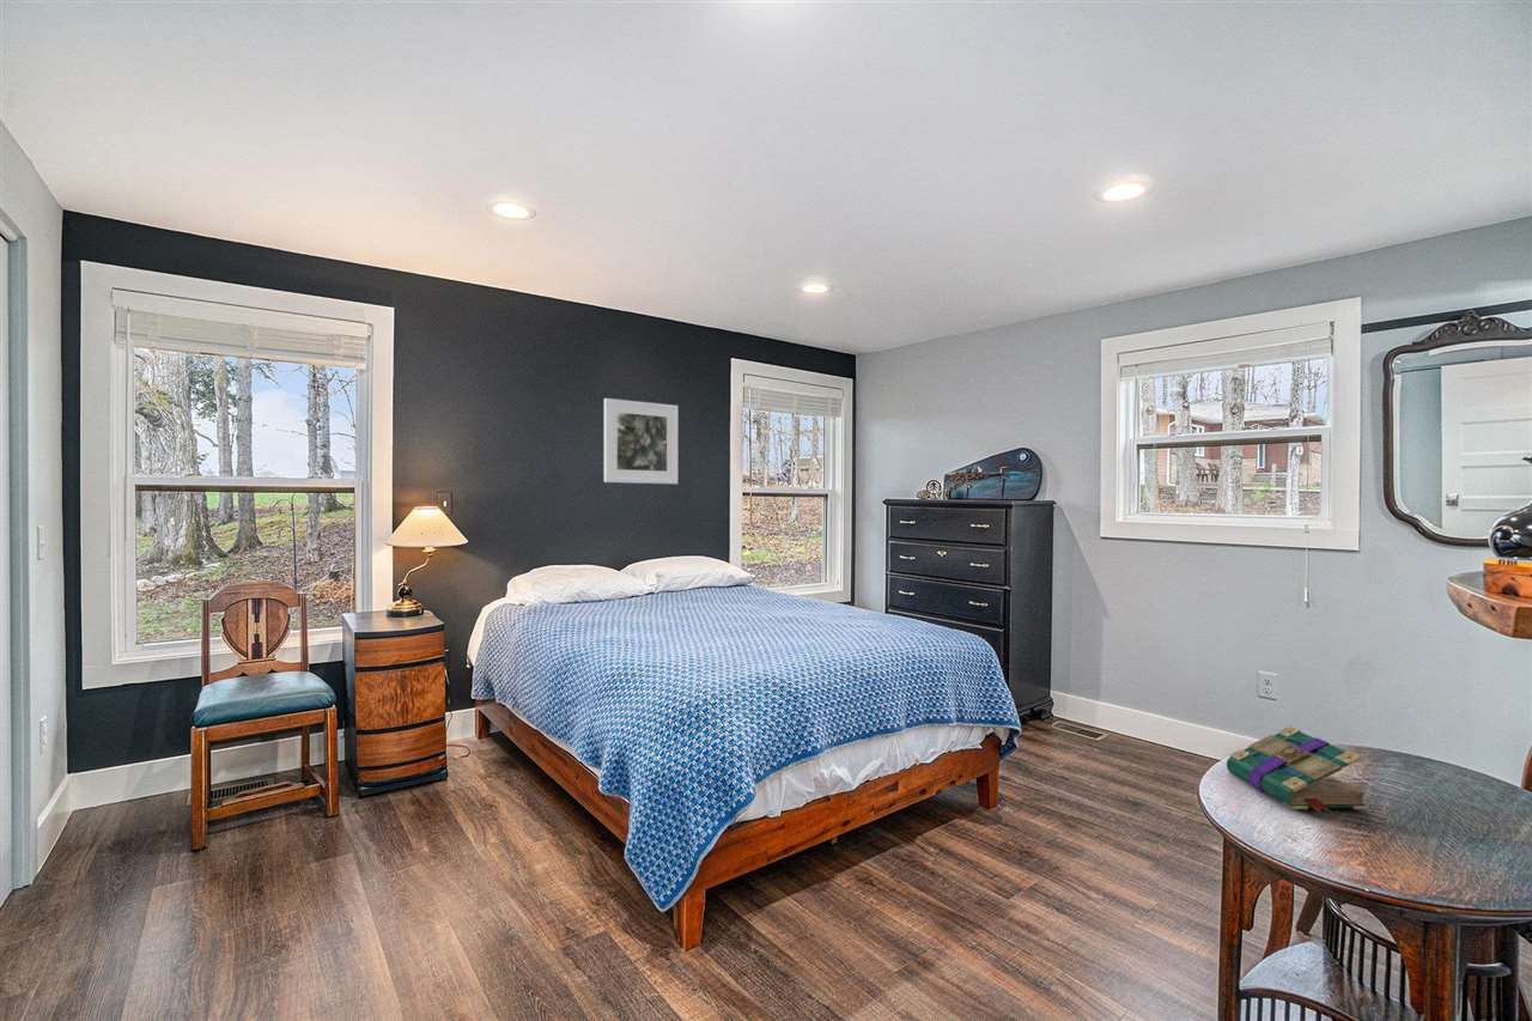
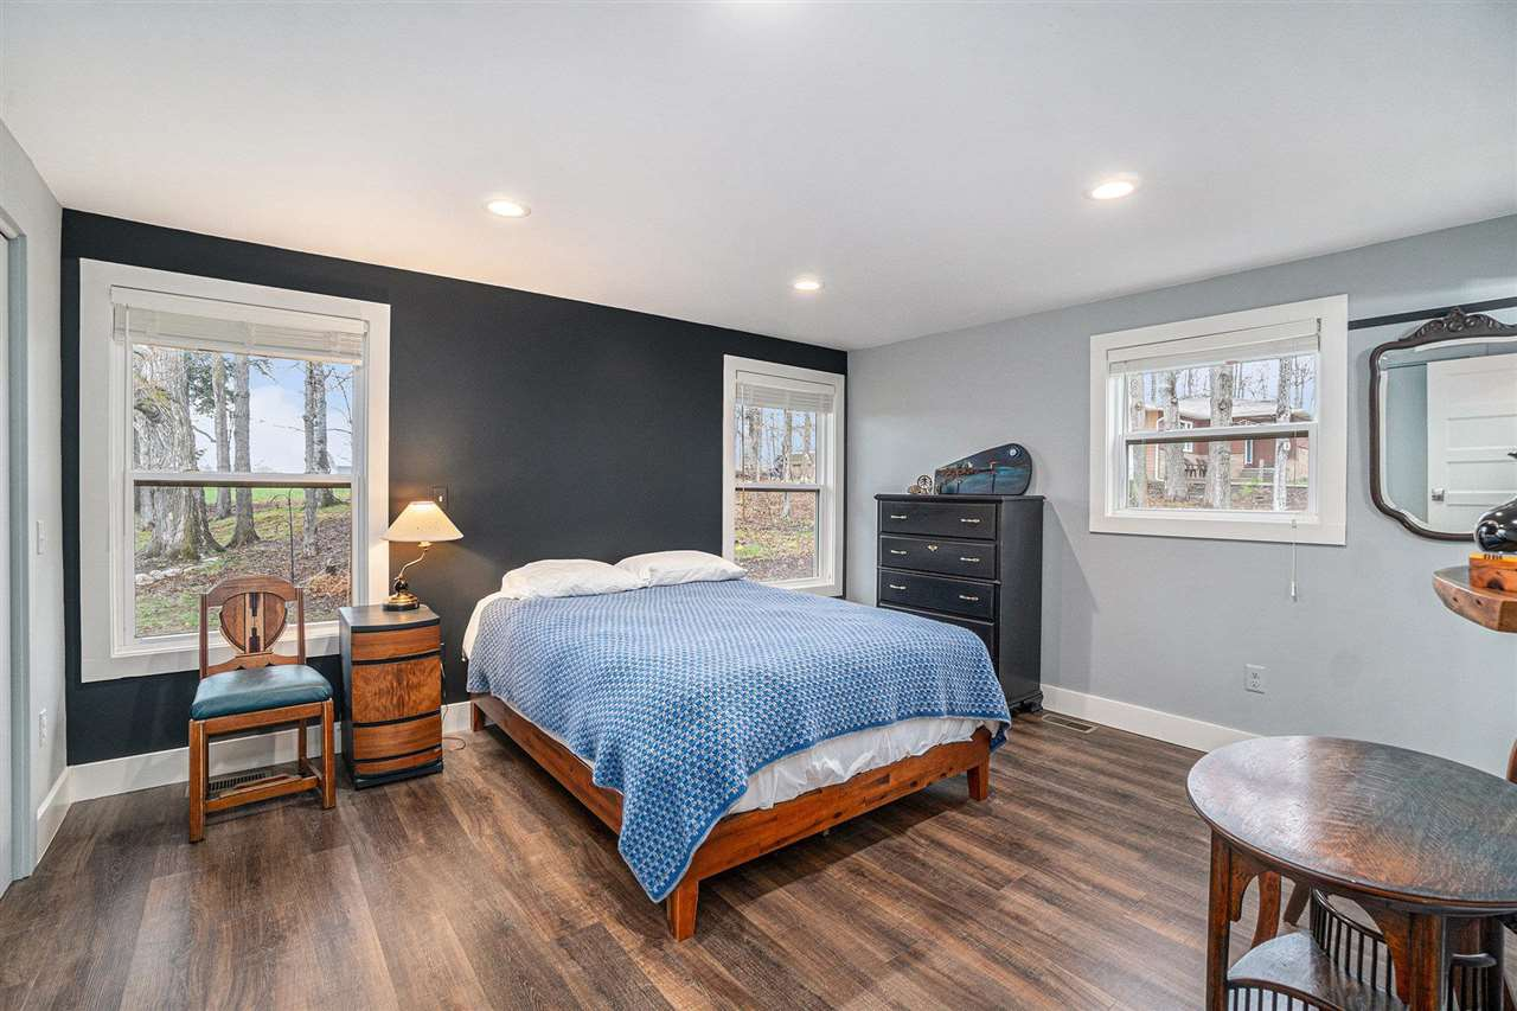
- book (1300, 767)
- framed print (642, 442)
